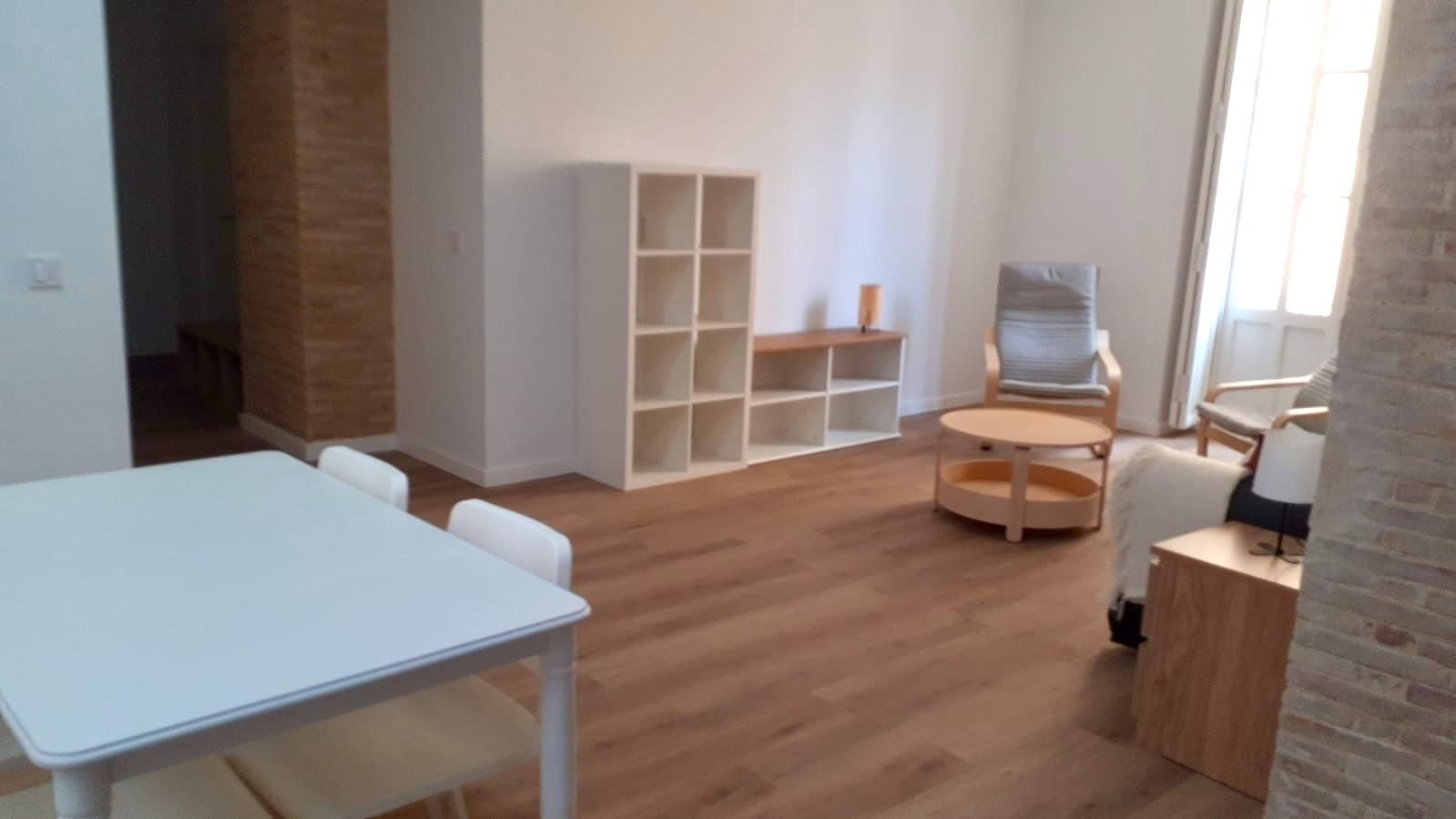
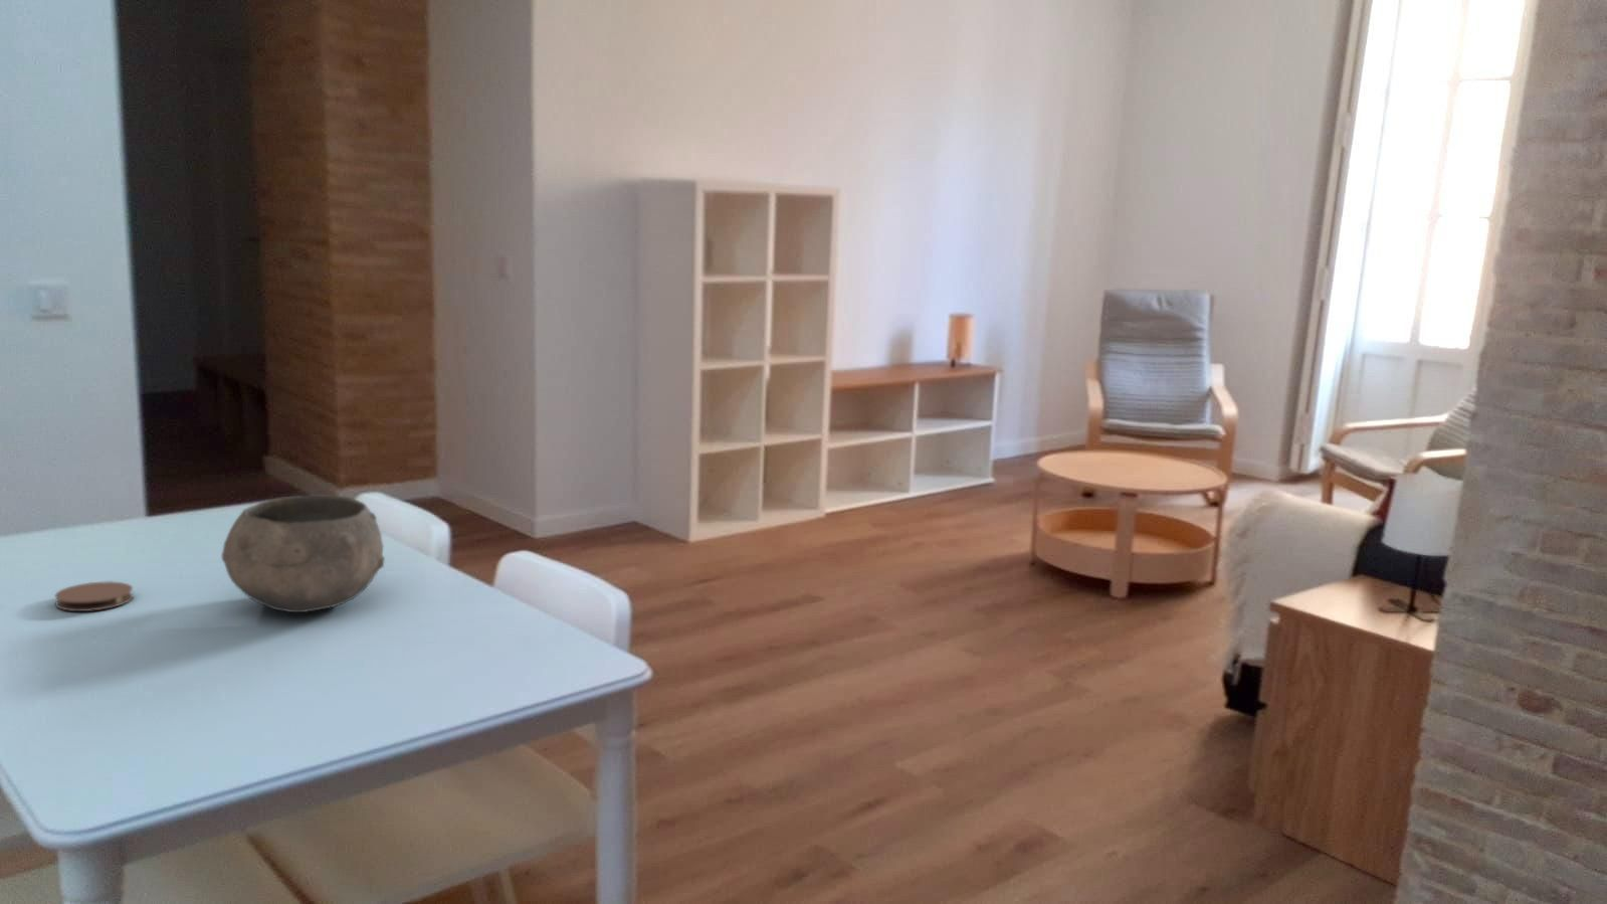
+ coaster (95, 595)
+ bowl (306, 555)
